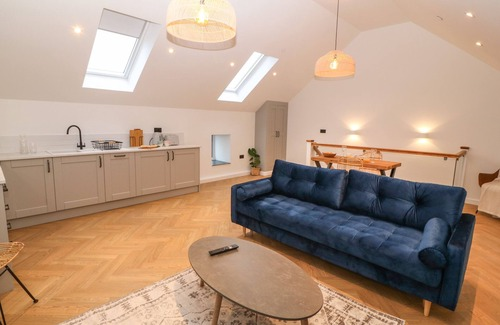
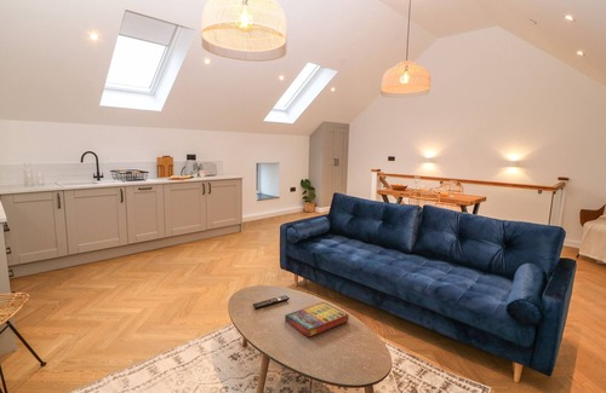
+ game compilation box (316, 317)
